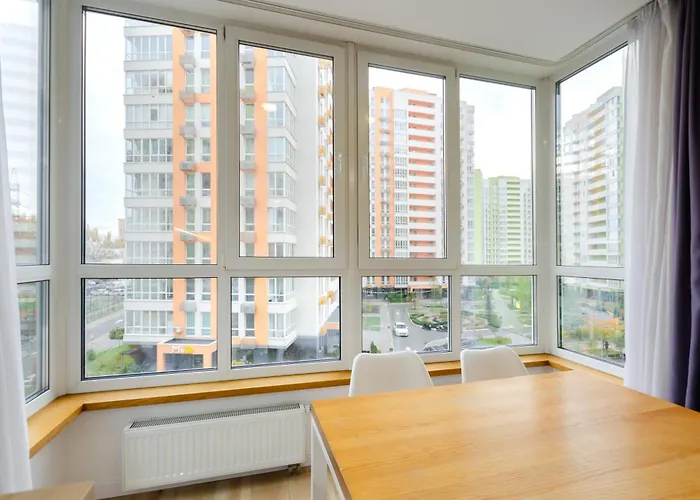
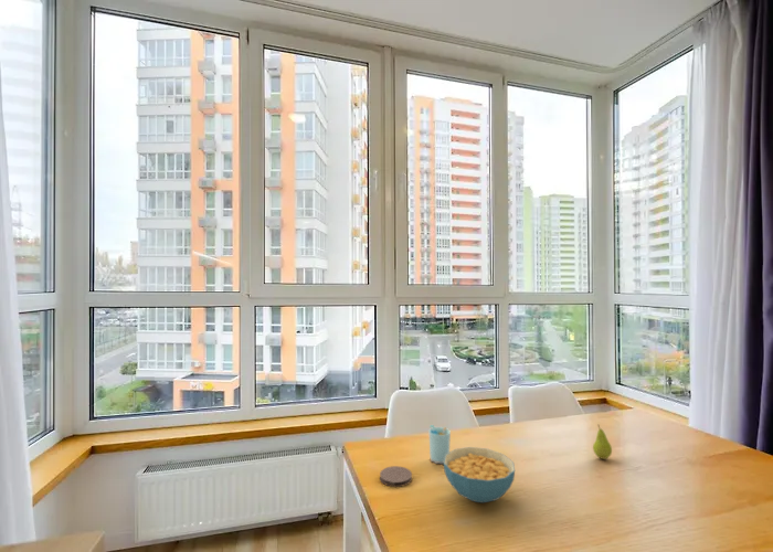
+ coaster (395, 476)
+ cup (440, 442)
+ cereal bowl (478, 479)
+ fruit (602, 440)
